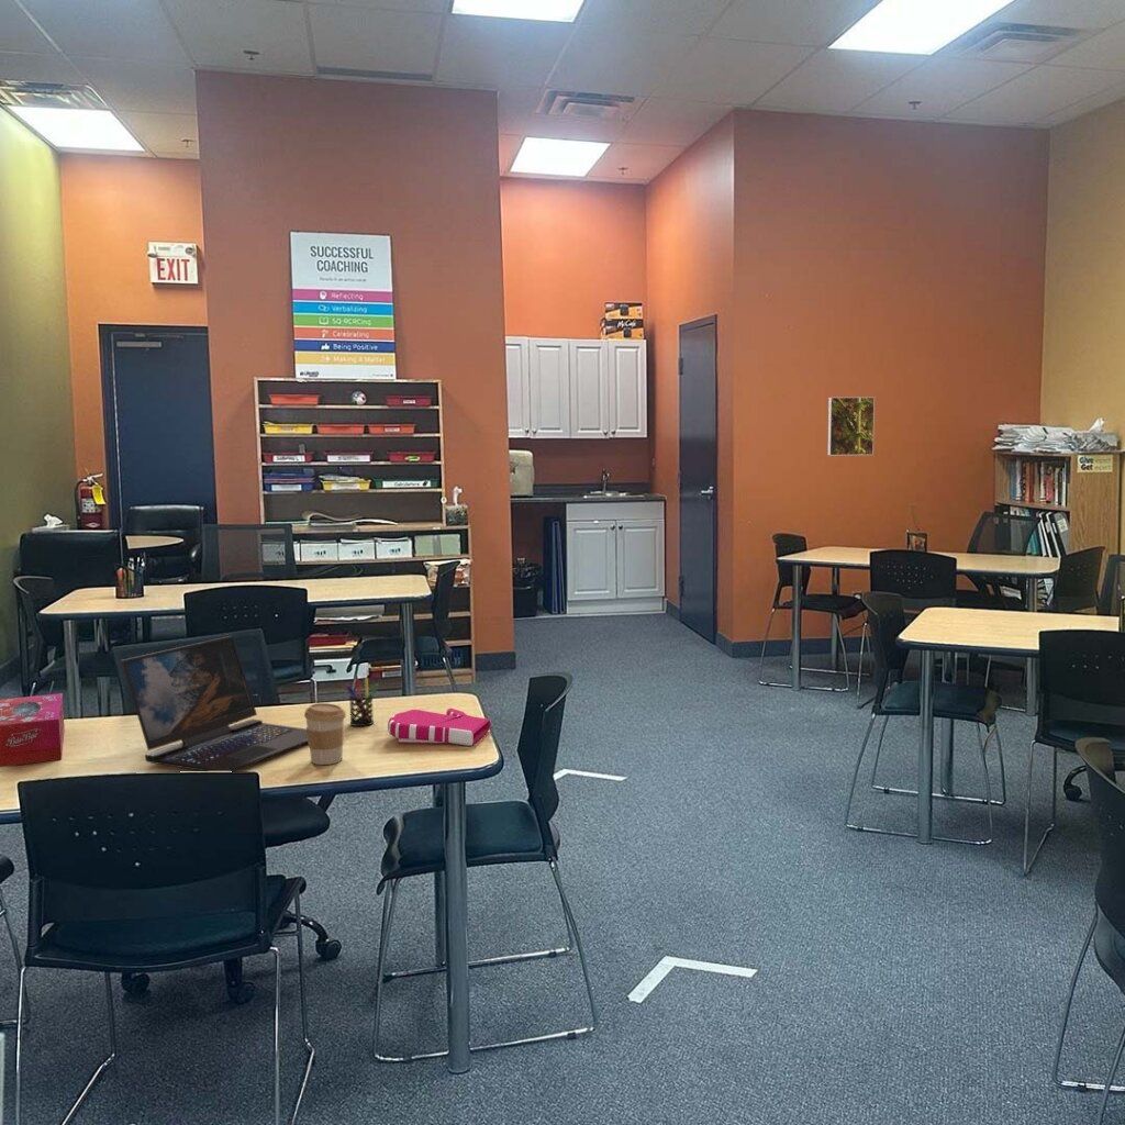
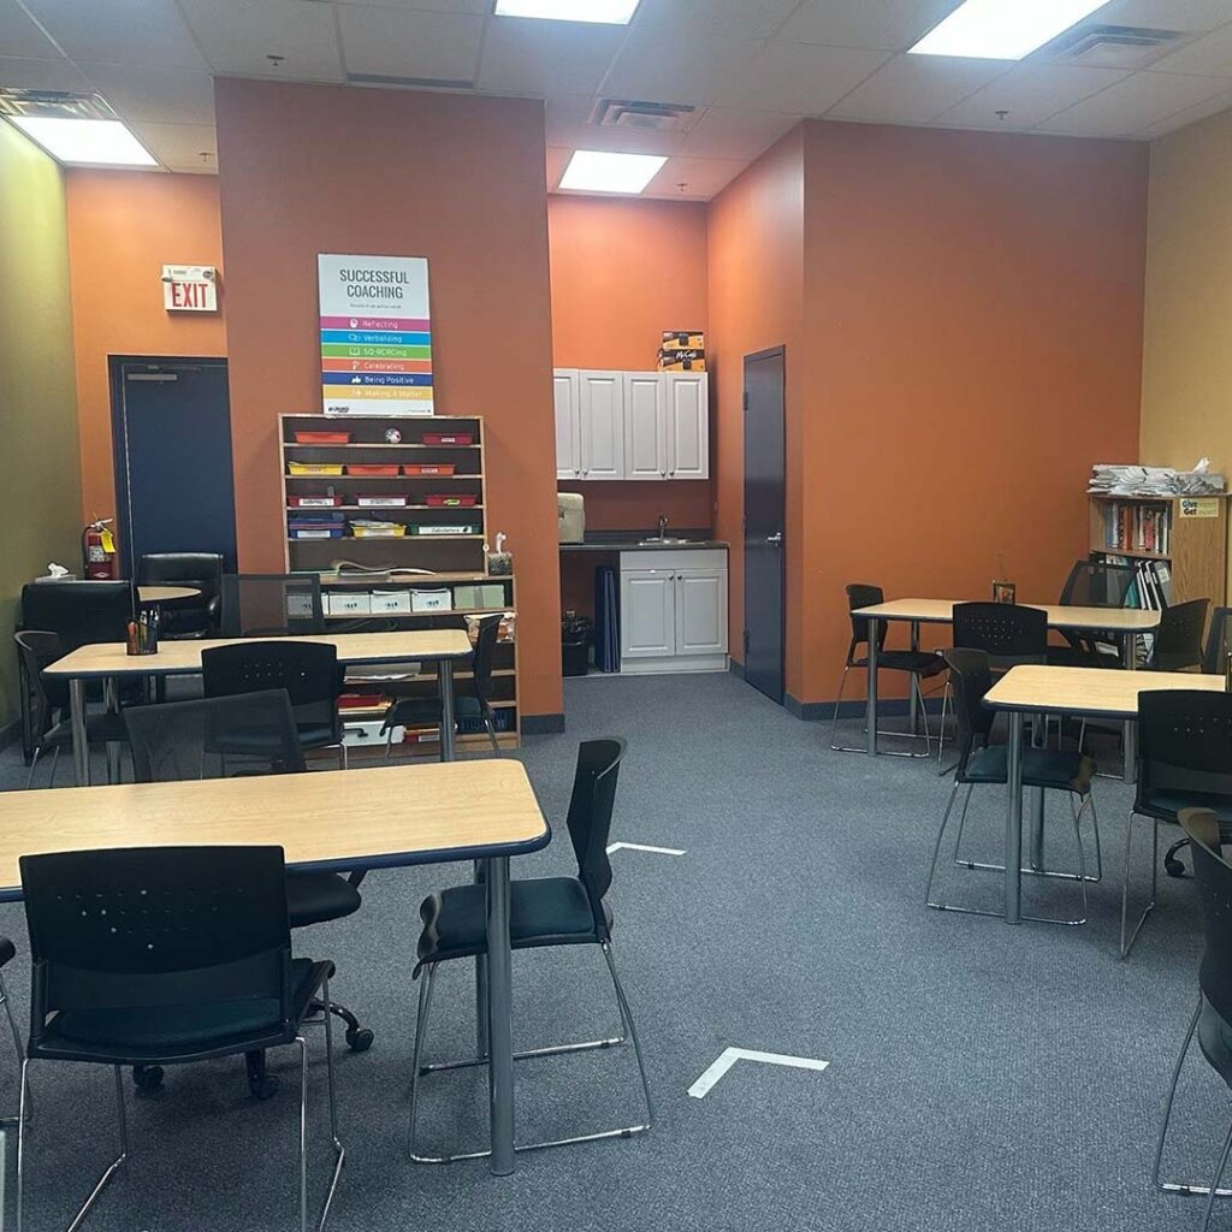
- book (439, 724)
- laptop (229, 701)
- coffee cup (325, 732)
- pen holder (363, 700)
- tissue box (27, 728)
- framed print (850, 426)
